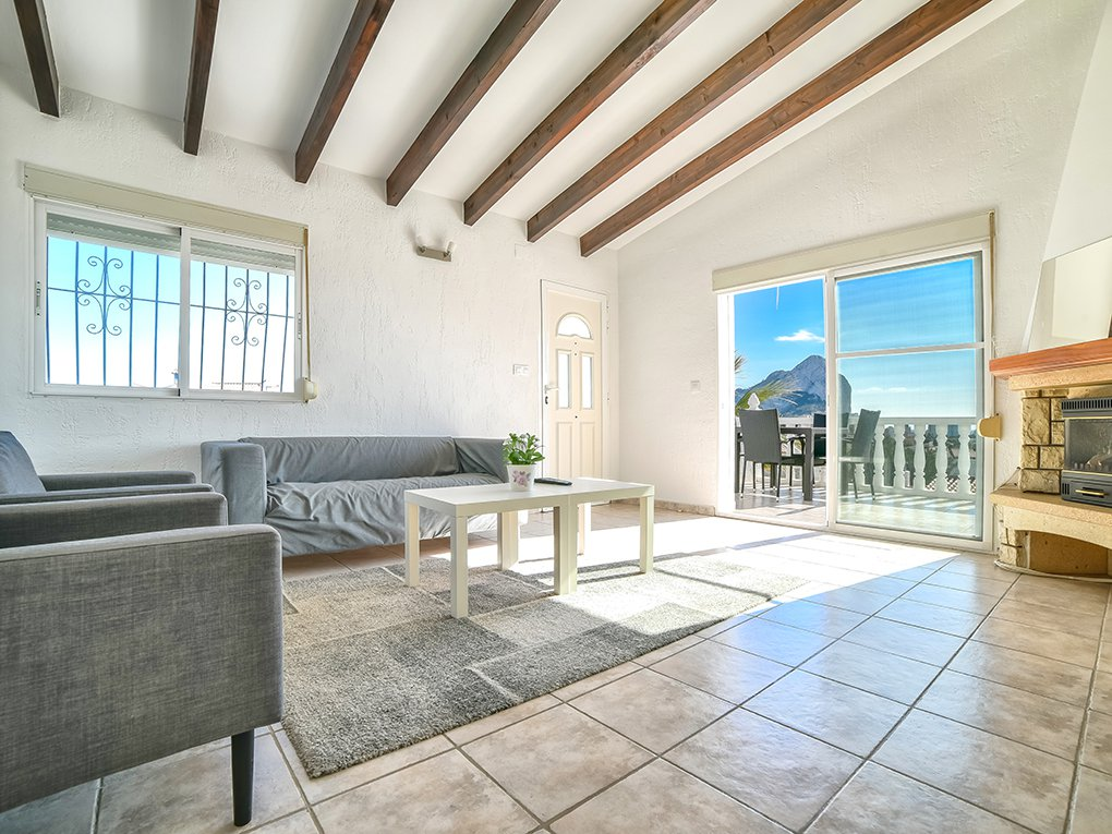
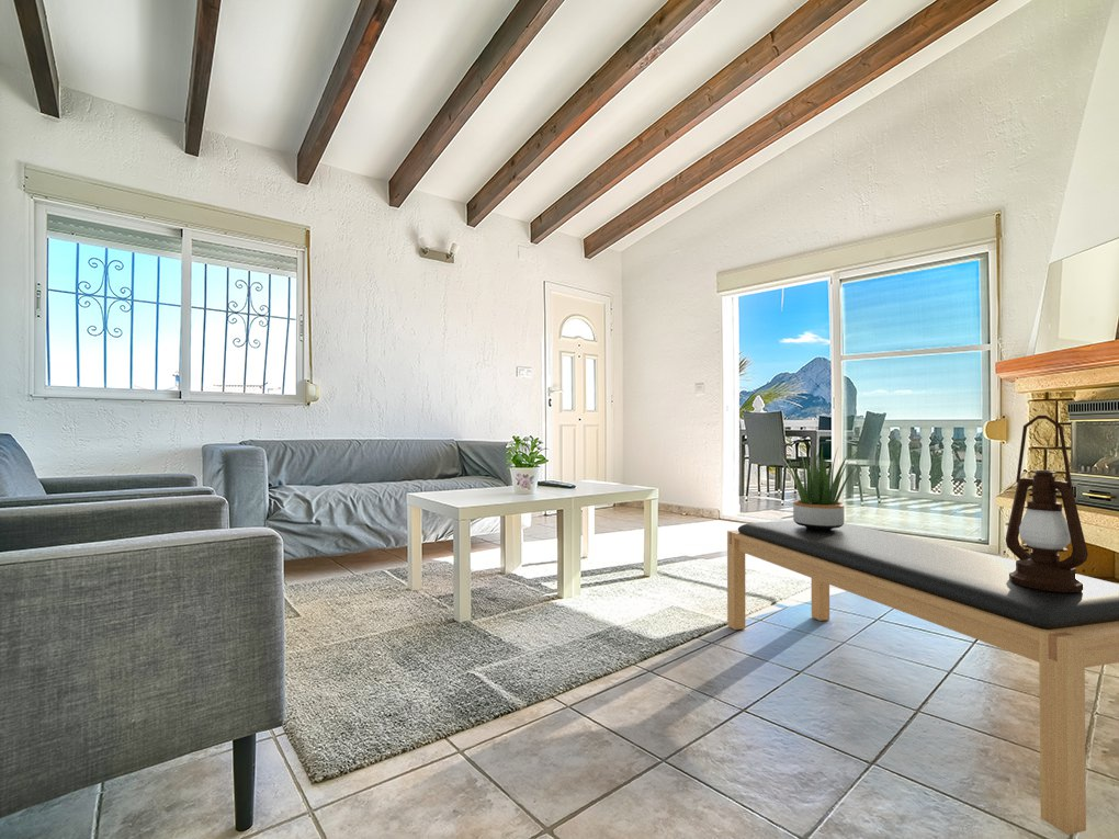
+ potted plant (817, 487)
+ lantern (1043, 498)
+ bench (898, 610)
